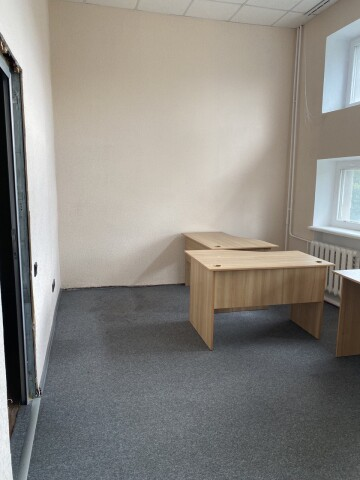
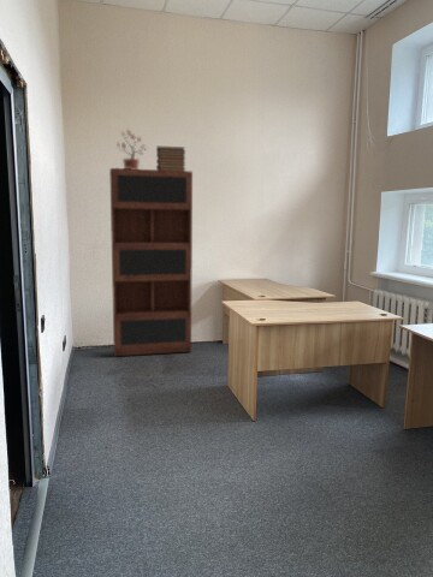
+ bookcase (152, 263)
+ book stack (170, 159)
+ potted plant (131, 149)
